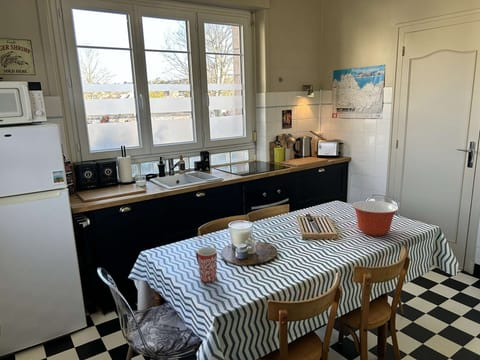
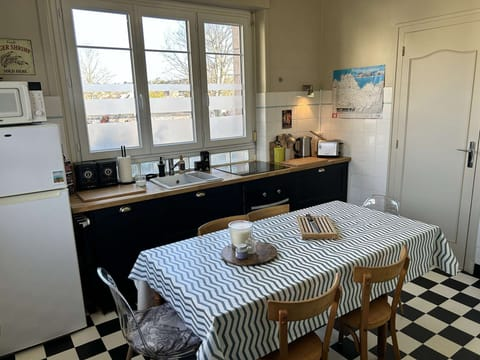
- mug (205, 263)
- mixing bowl (374, 219)
